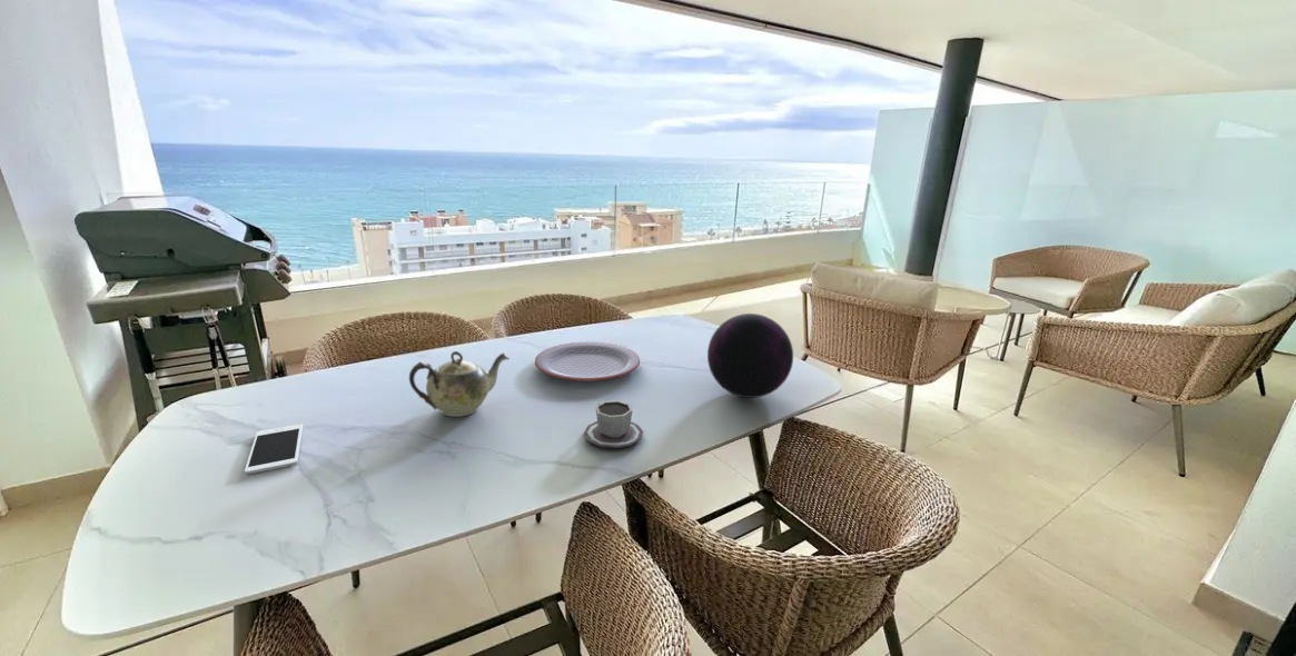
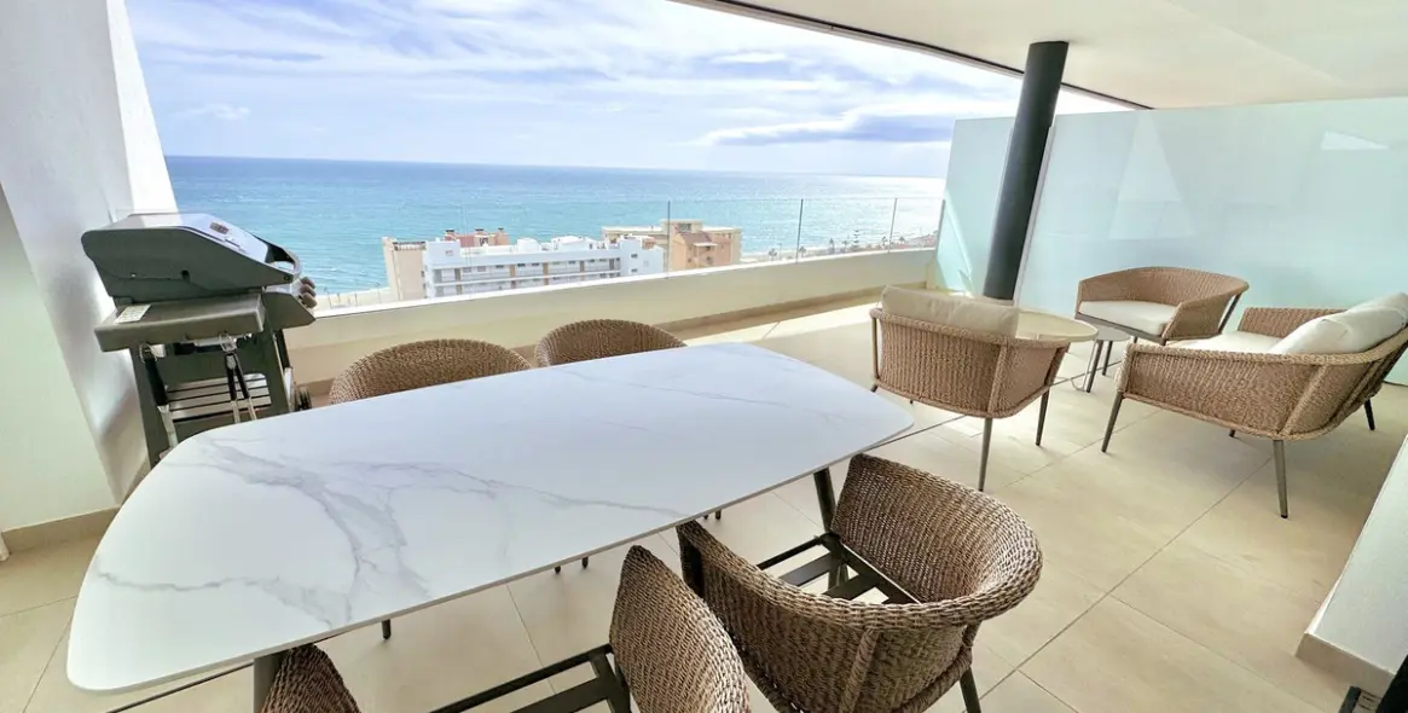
- plate (587, 362)
- teapot (463, 379)
- decorative orb (749, 355)
- cup (613, 421)
- cell phone (276, 447)
